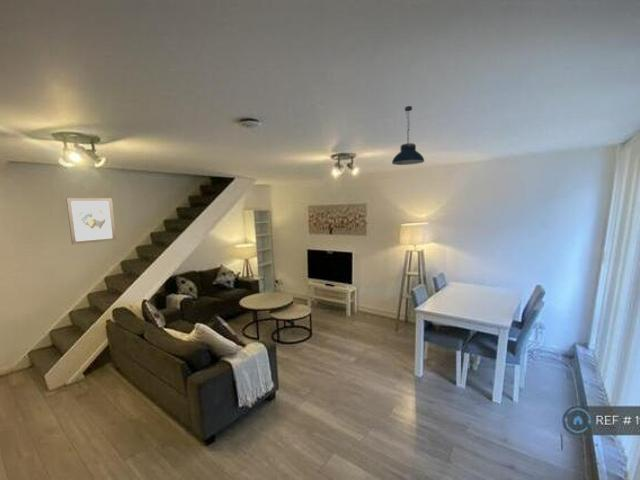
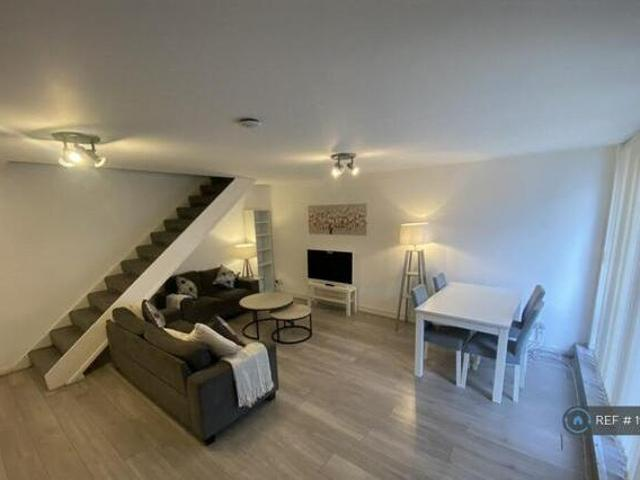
- wall art (92, 220)
- pendant light (407, 135)
